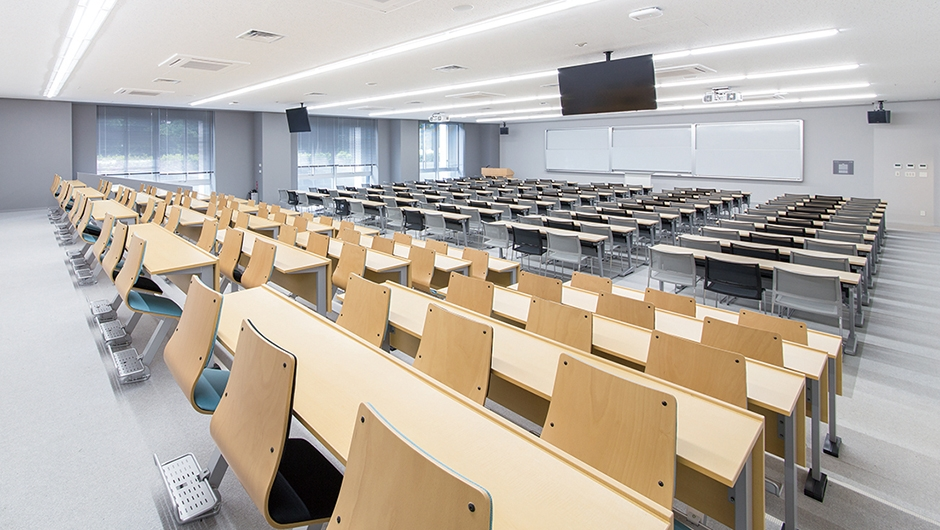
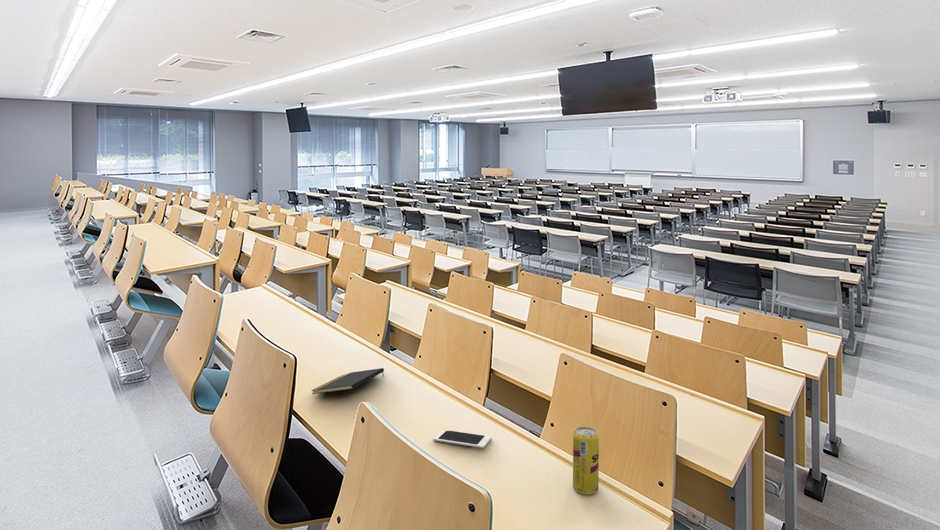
+ cell phone (462, 438)
+ notepad (349, 380)
+ beverage can (585, 459)
